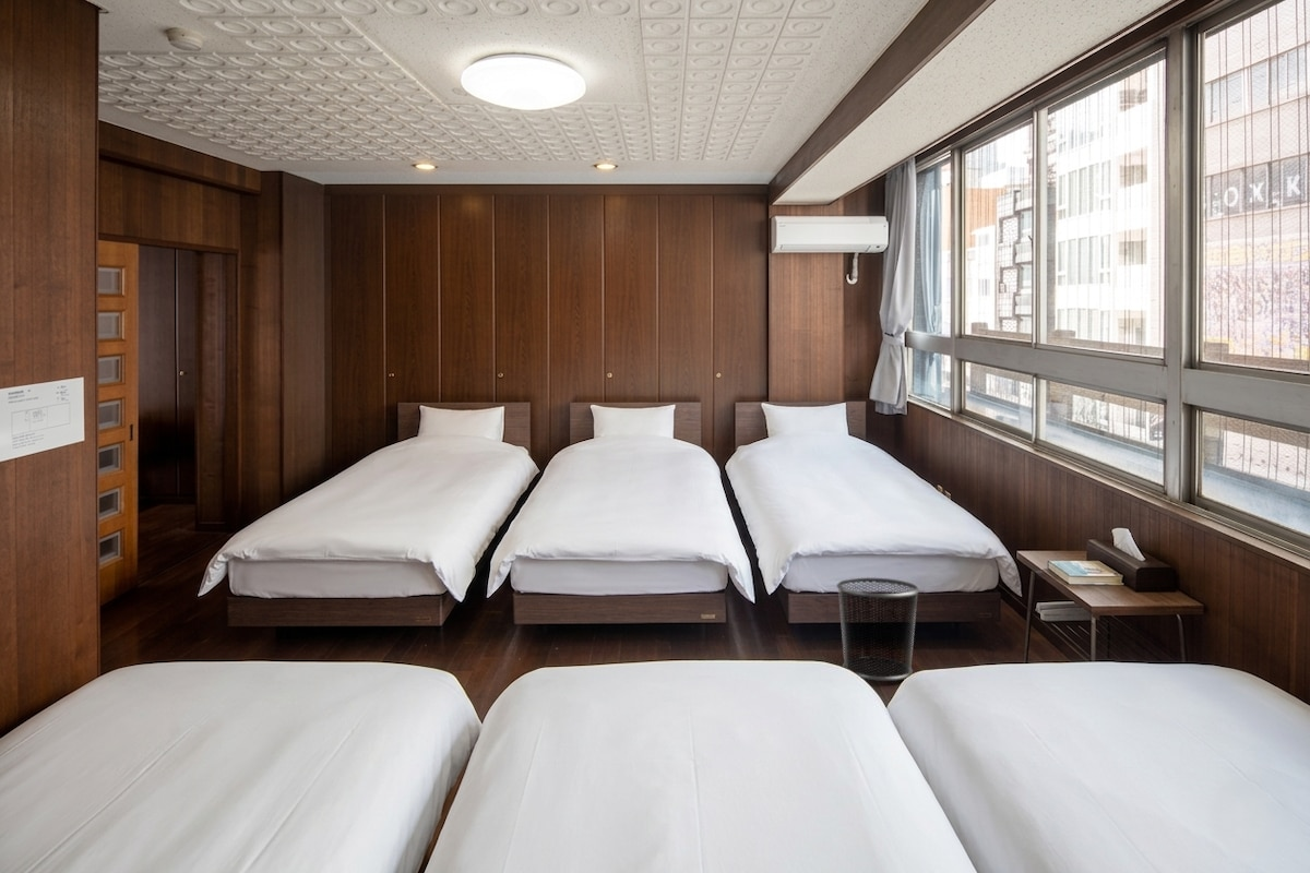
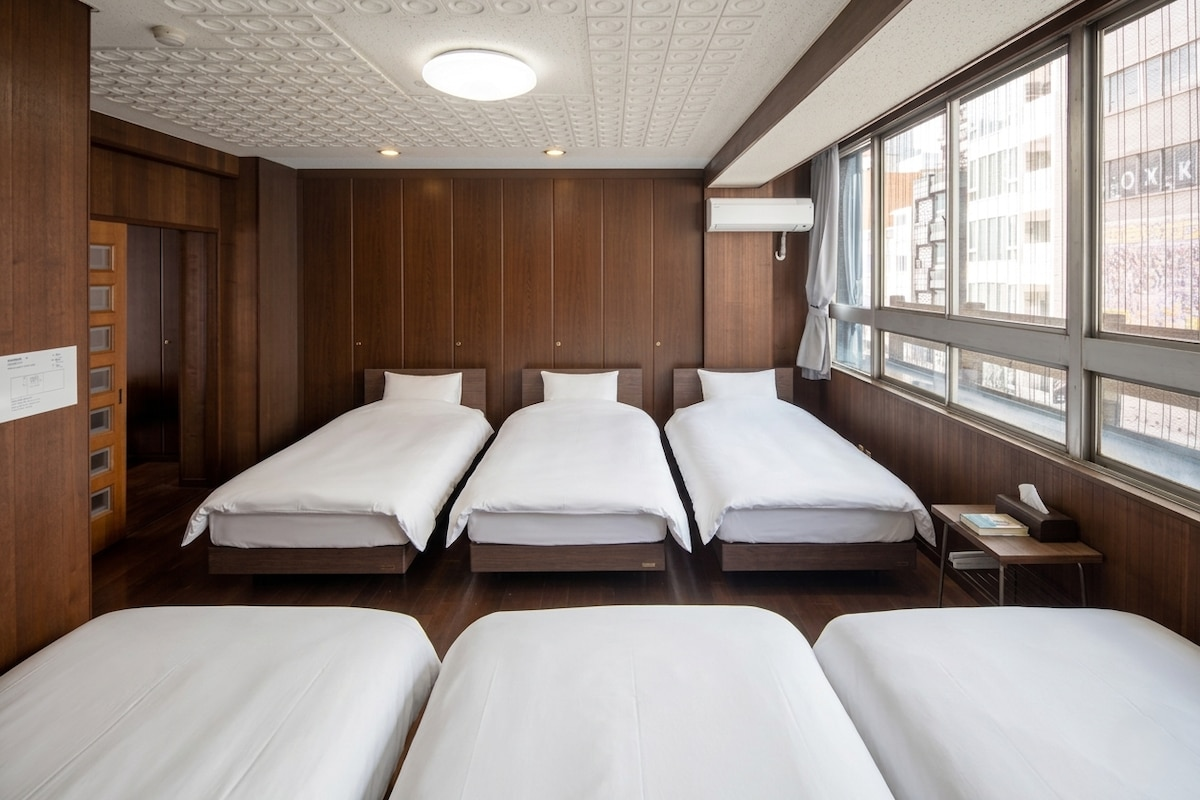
- waste bin (877, 627)
